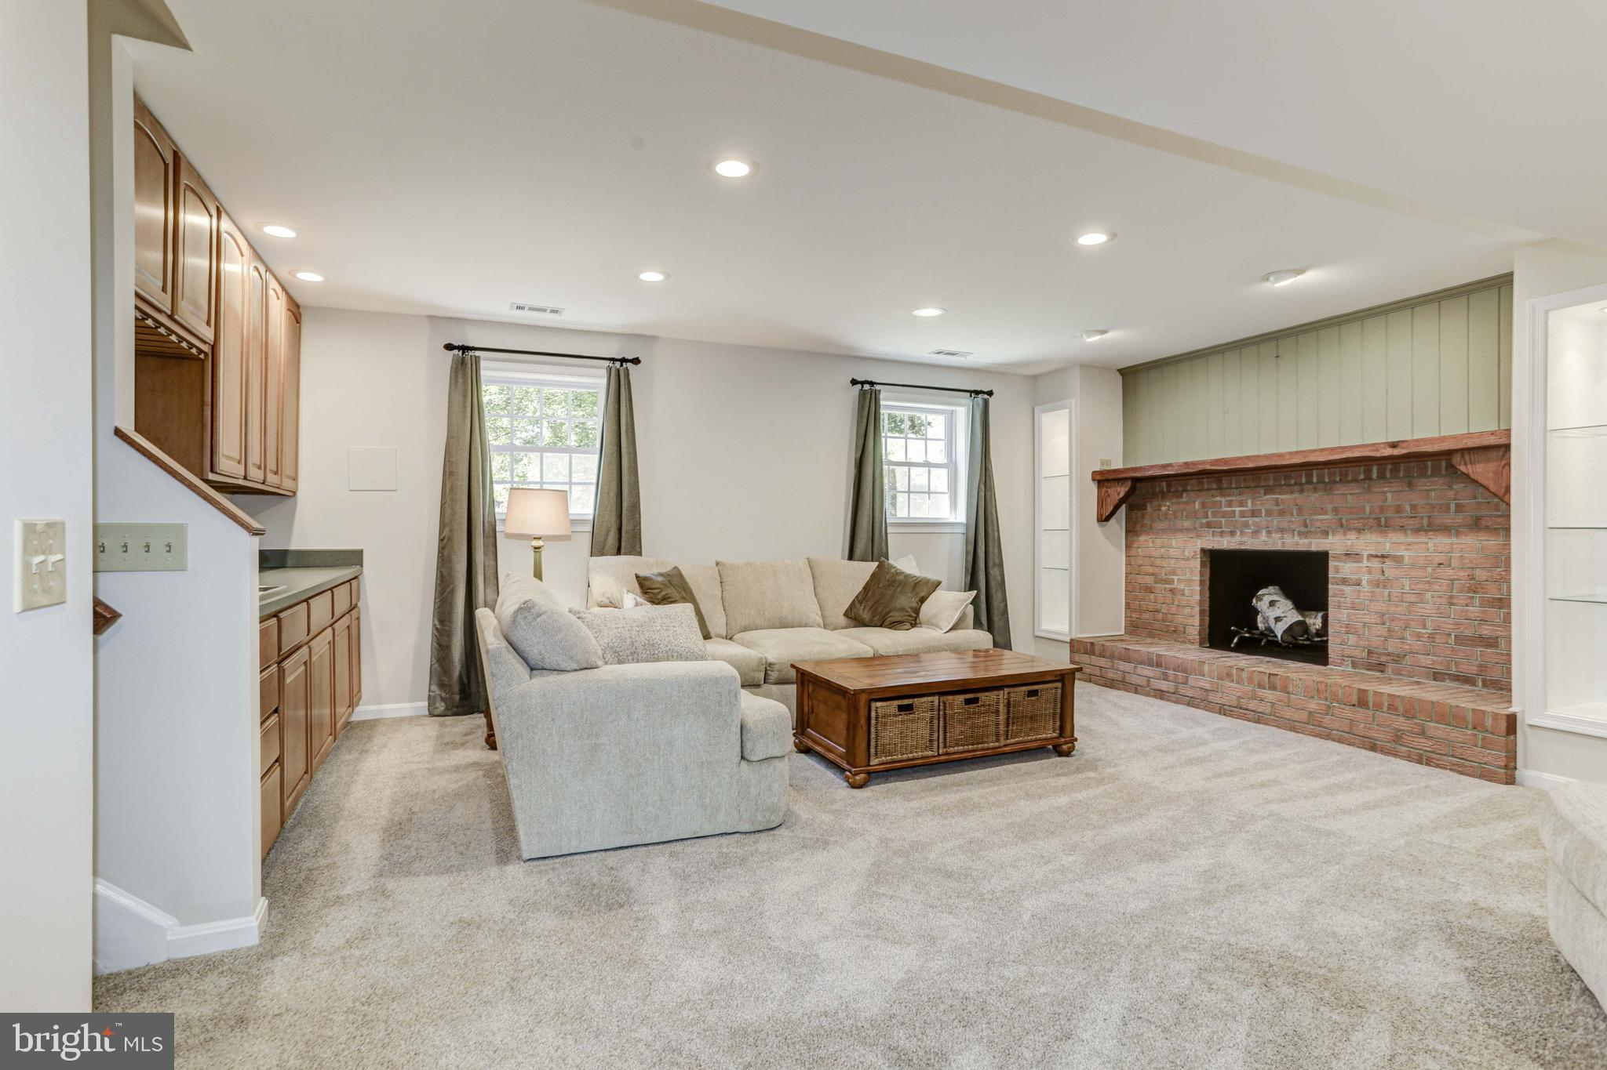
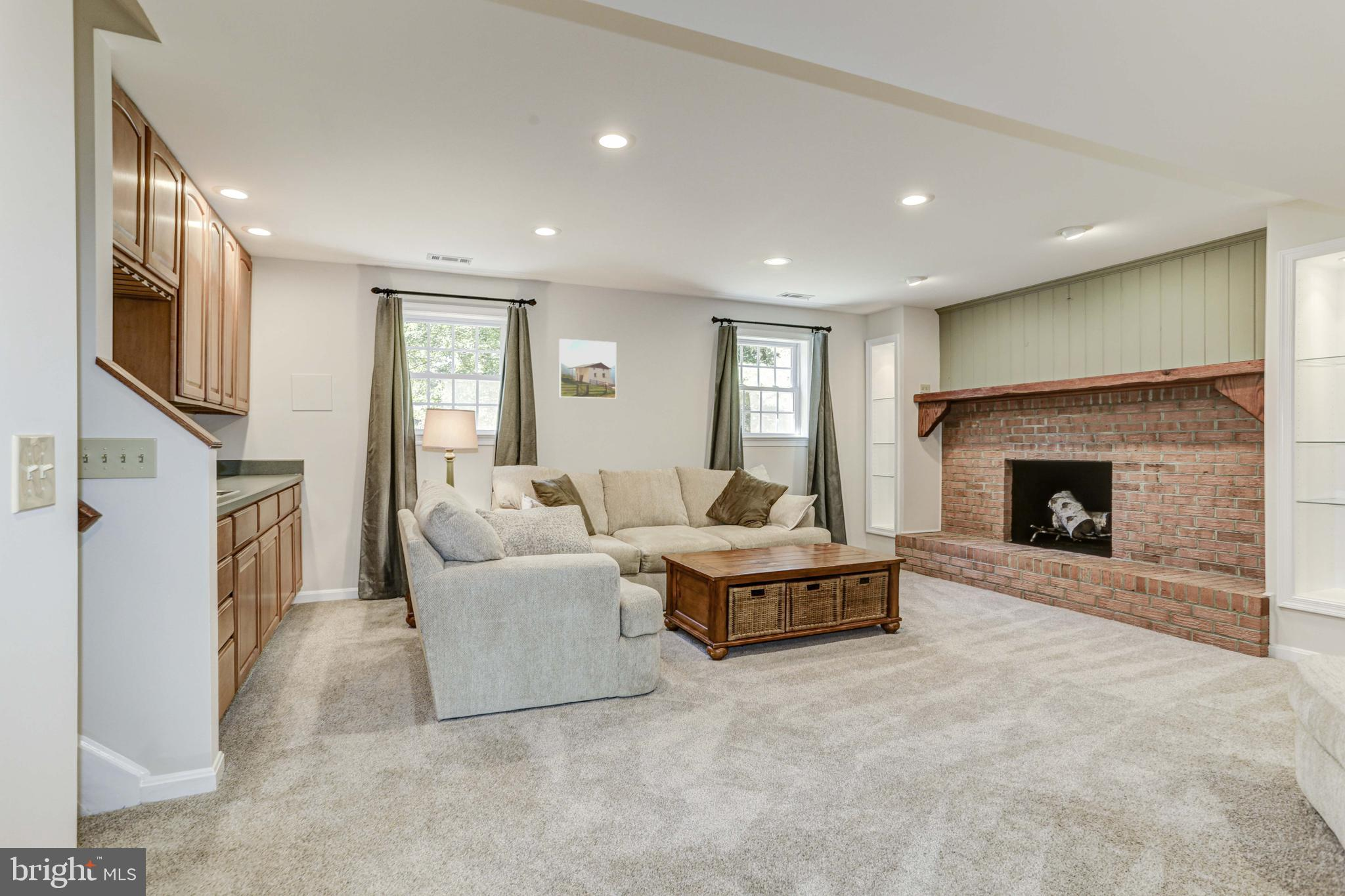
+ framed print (588, 369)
